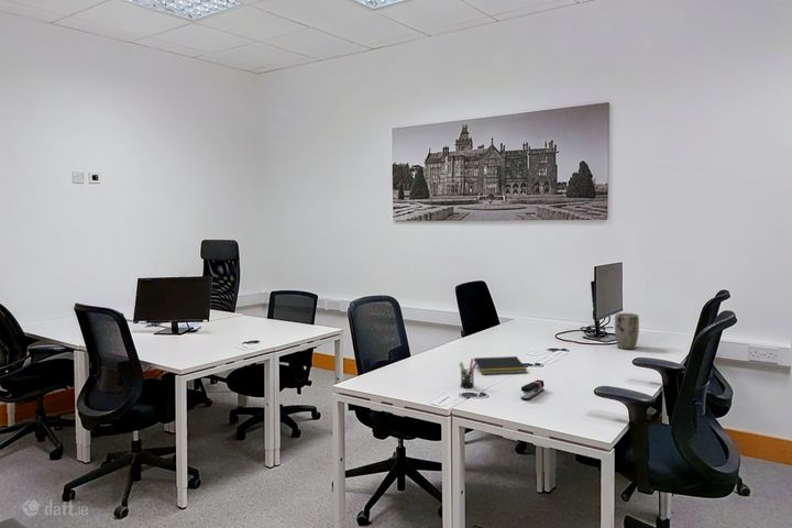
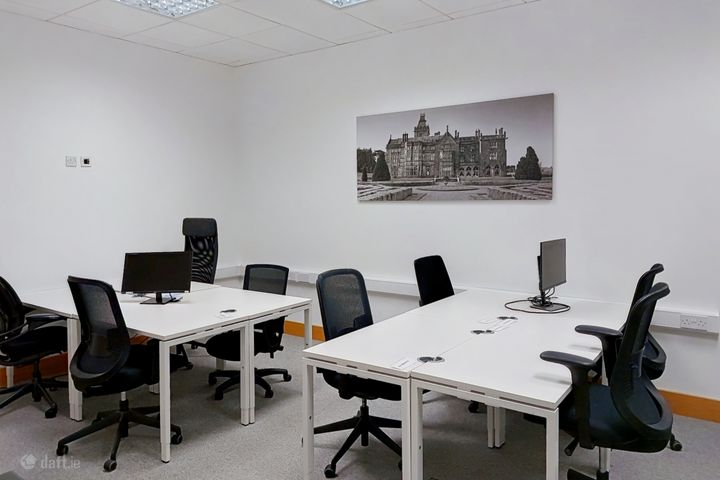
- plant pot (626, 330)
- stapler (532, 388)
- pen holder (466, 372)
- notepad (499, 364)
